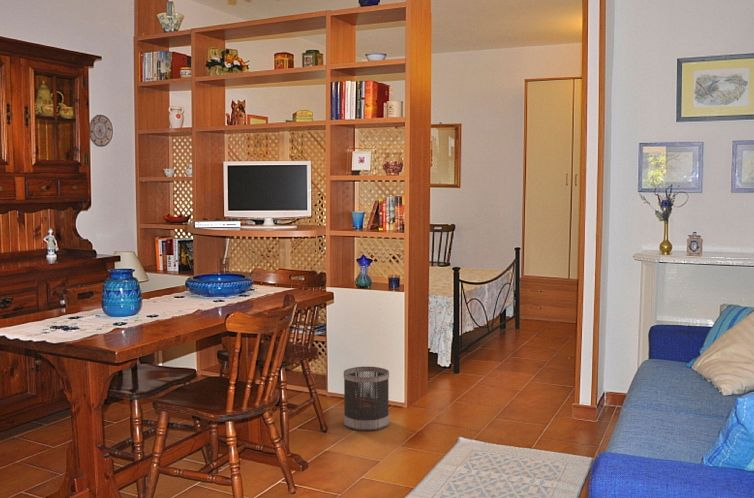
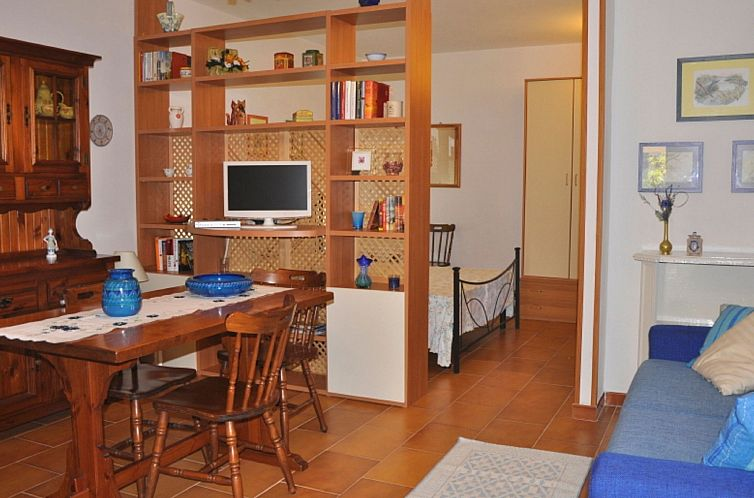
- wastebasket (366, 397)
